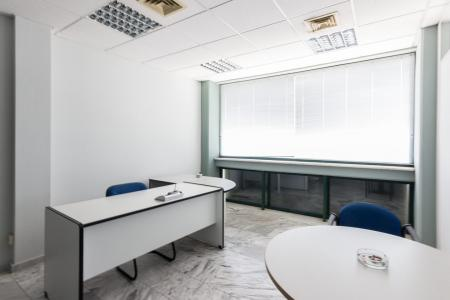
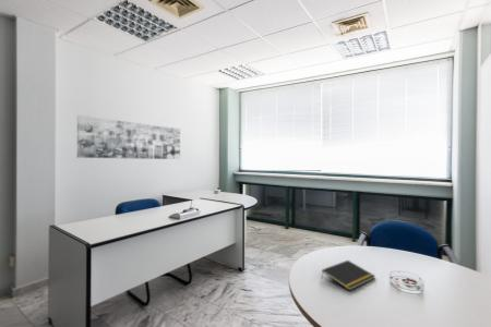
+ wall art (136, 141)
+ notepad (348, 274)
